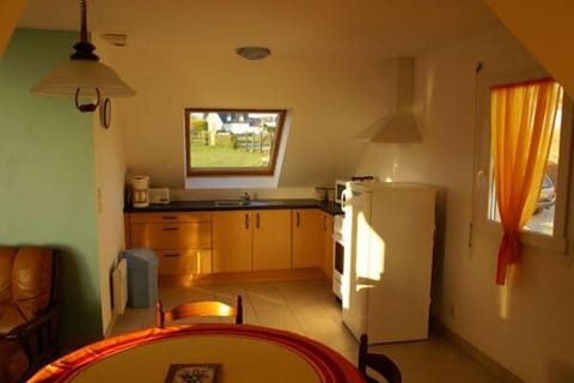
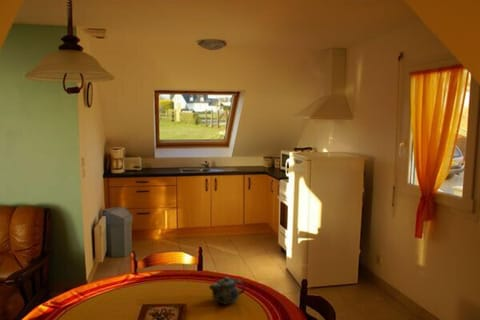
+ chinaware (227, 289)
